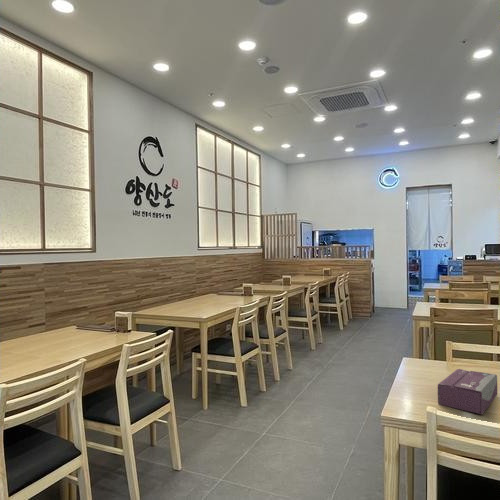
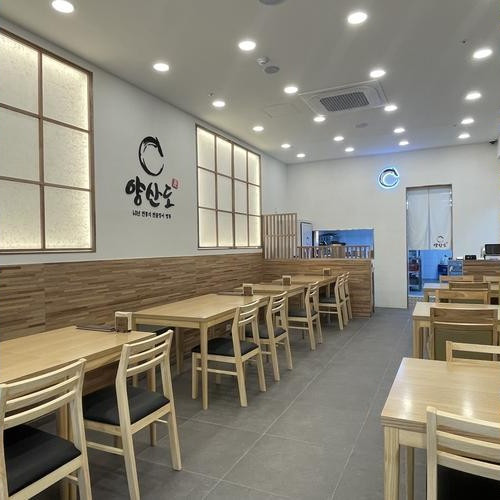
- tissue box (468, 388)
